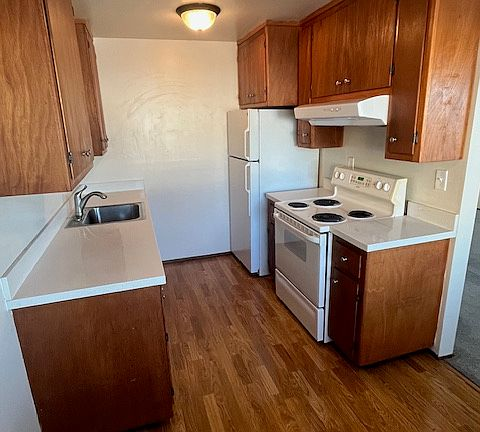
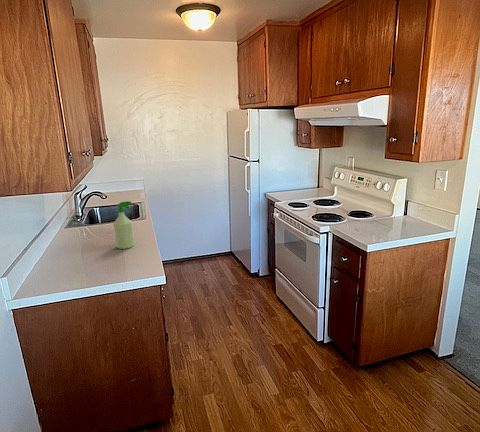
+ spray bottle (122, 224)
